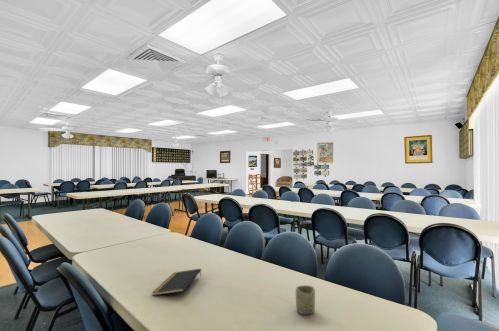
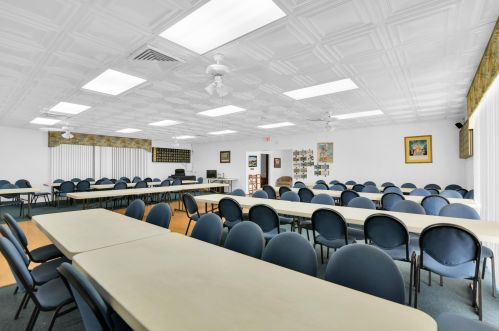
- cup (305, 299)
- notepad (178, 281)
